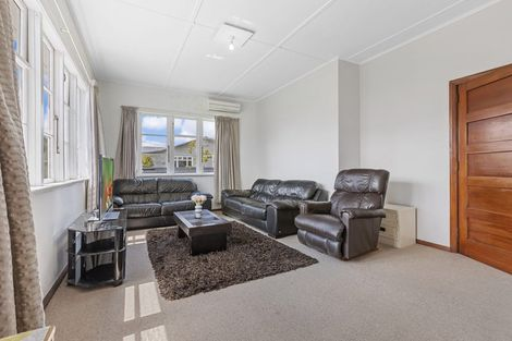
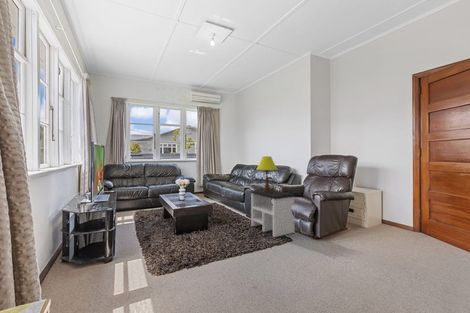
+ table lamp (266, 173)
+ side table (272, 210)
